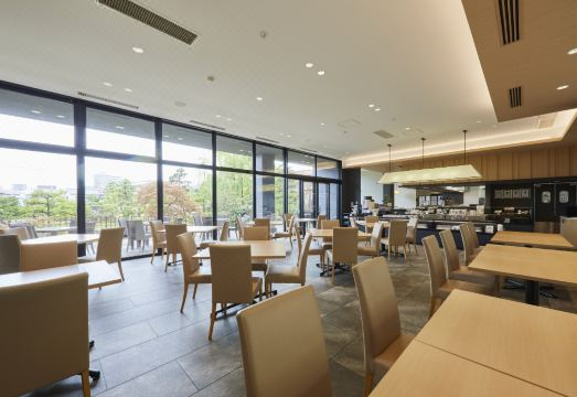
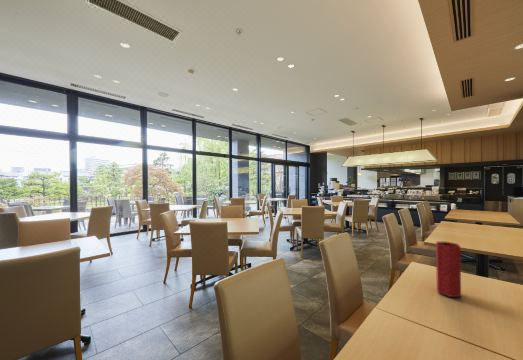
+ vase (448, 268)
